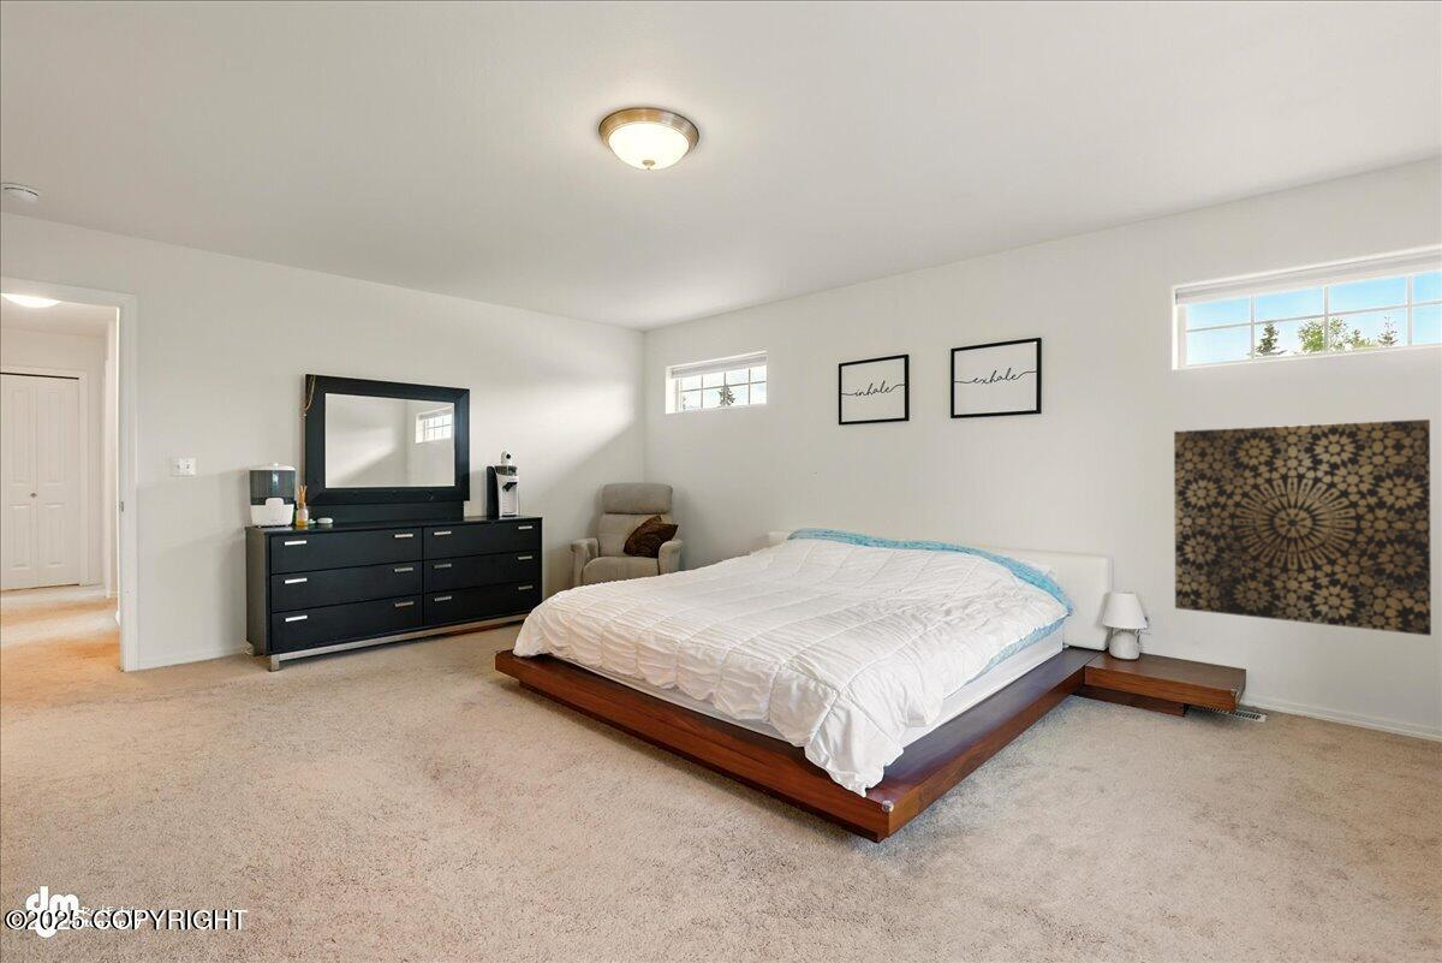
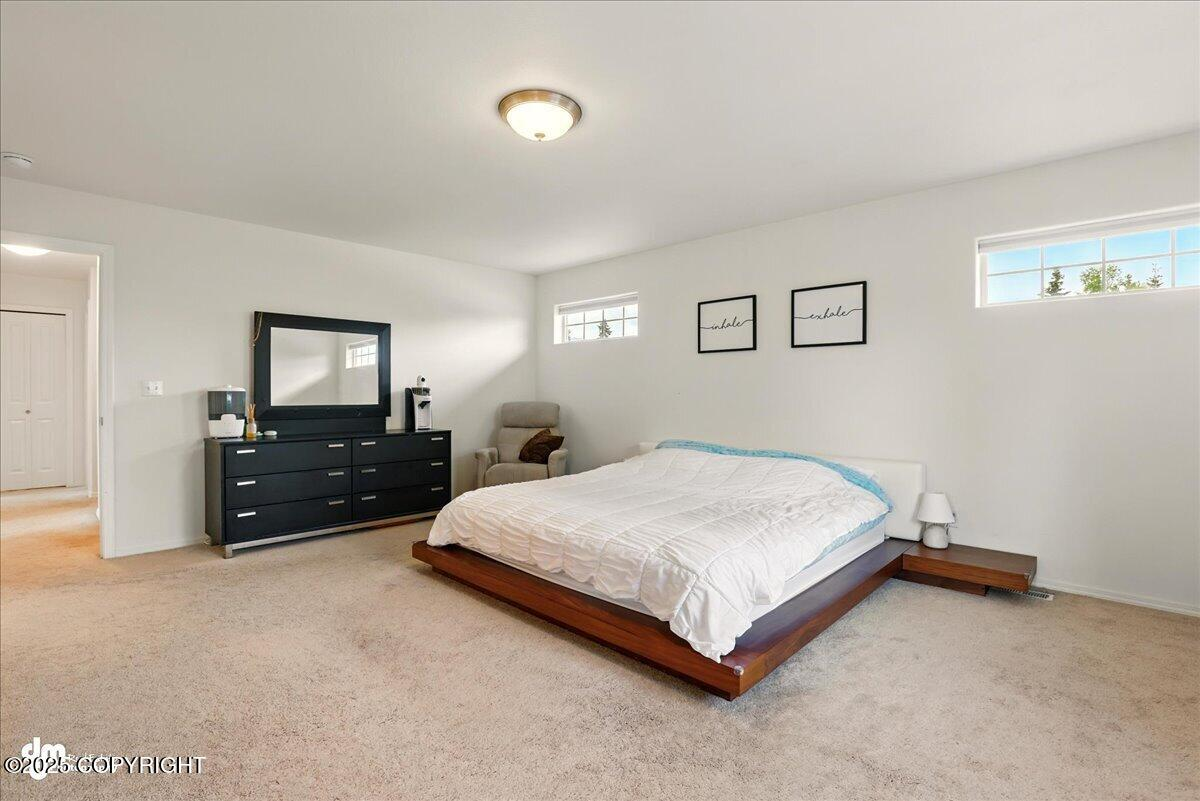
- wall art (1289, 523)
